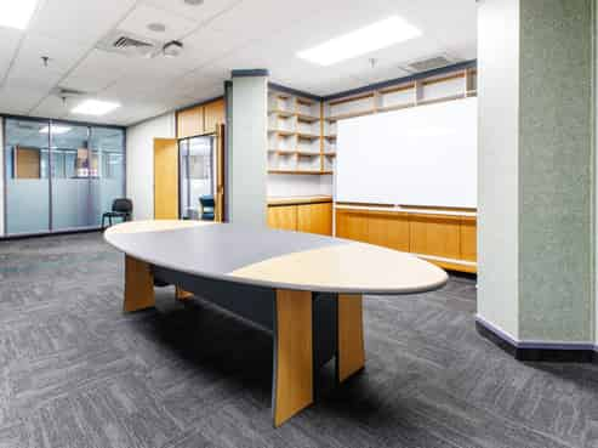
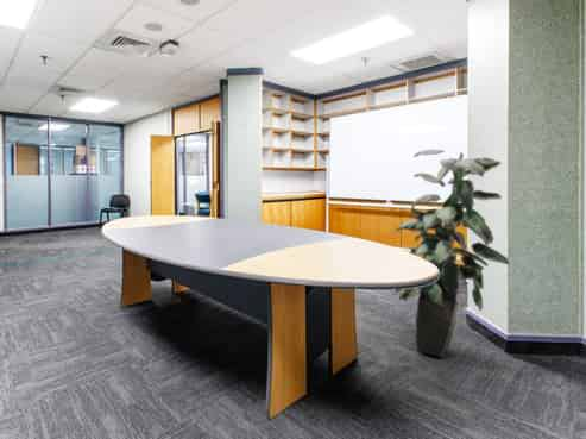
+ indoor plant (441, 250)
